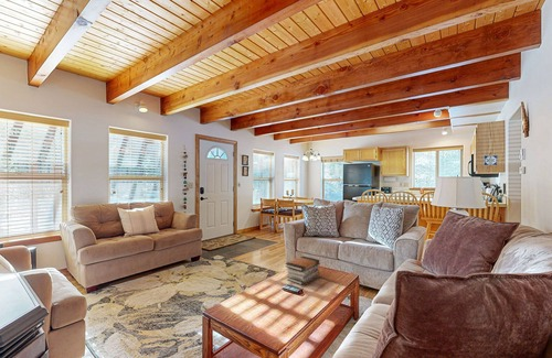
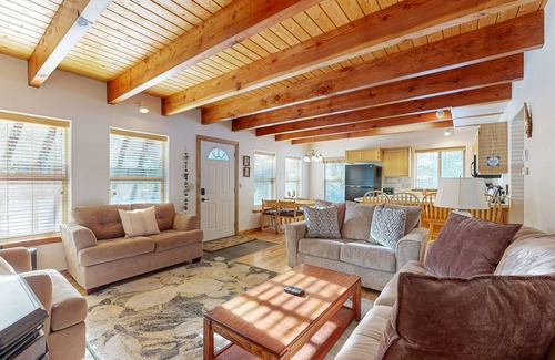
- book stack (302, 270)
